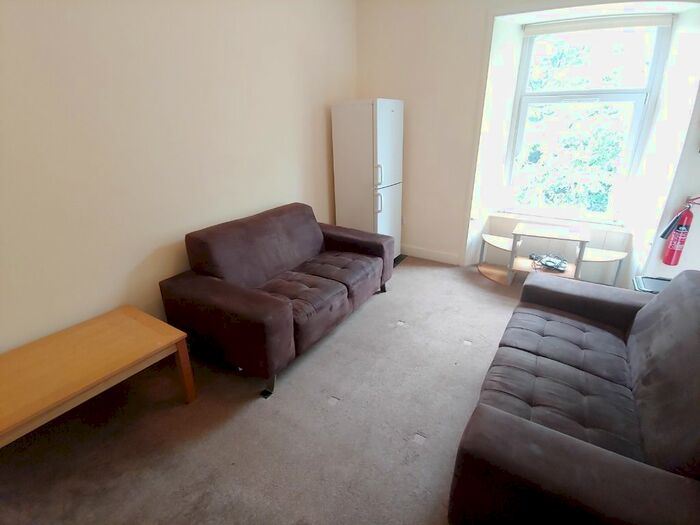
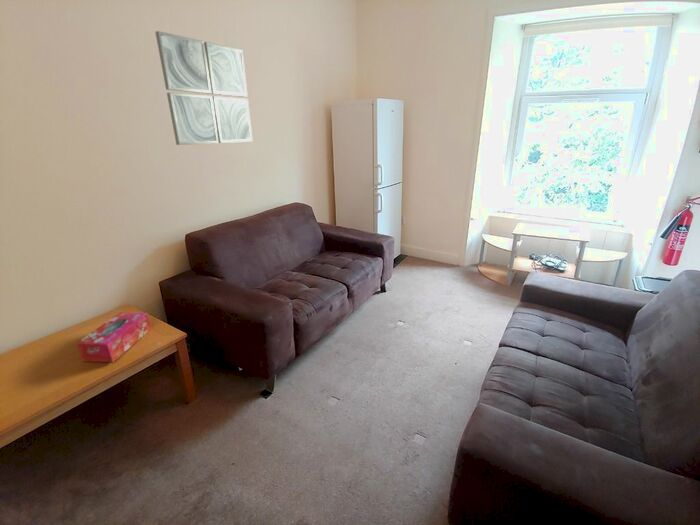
+ wall art (211, 93)
+ tissue box (116, 335)
